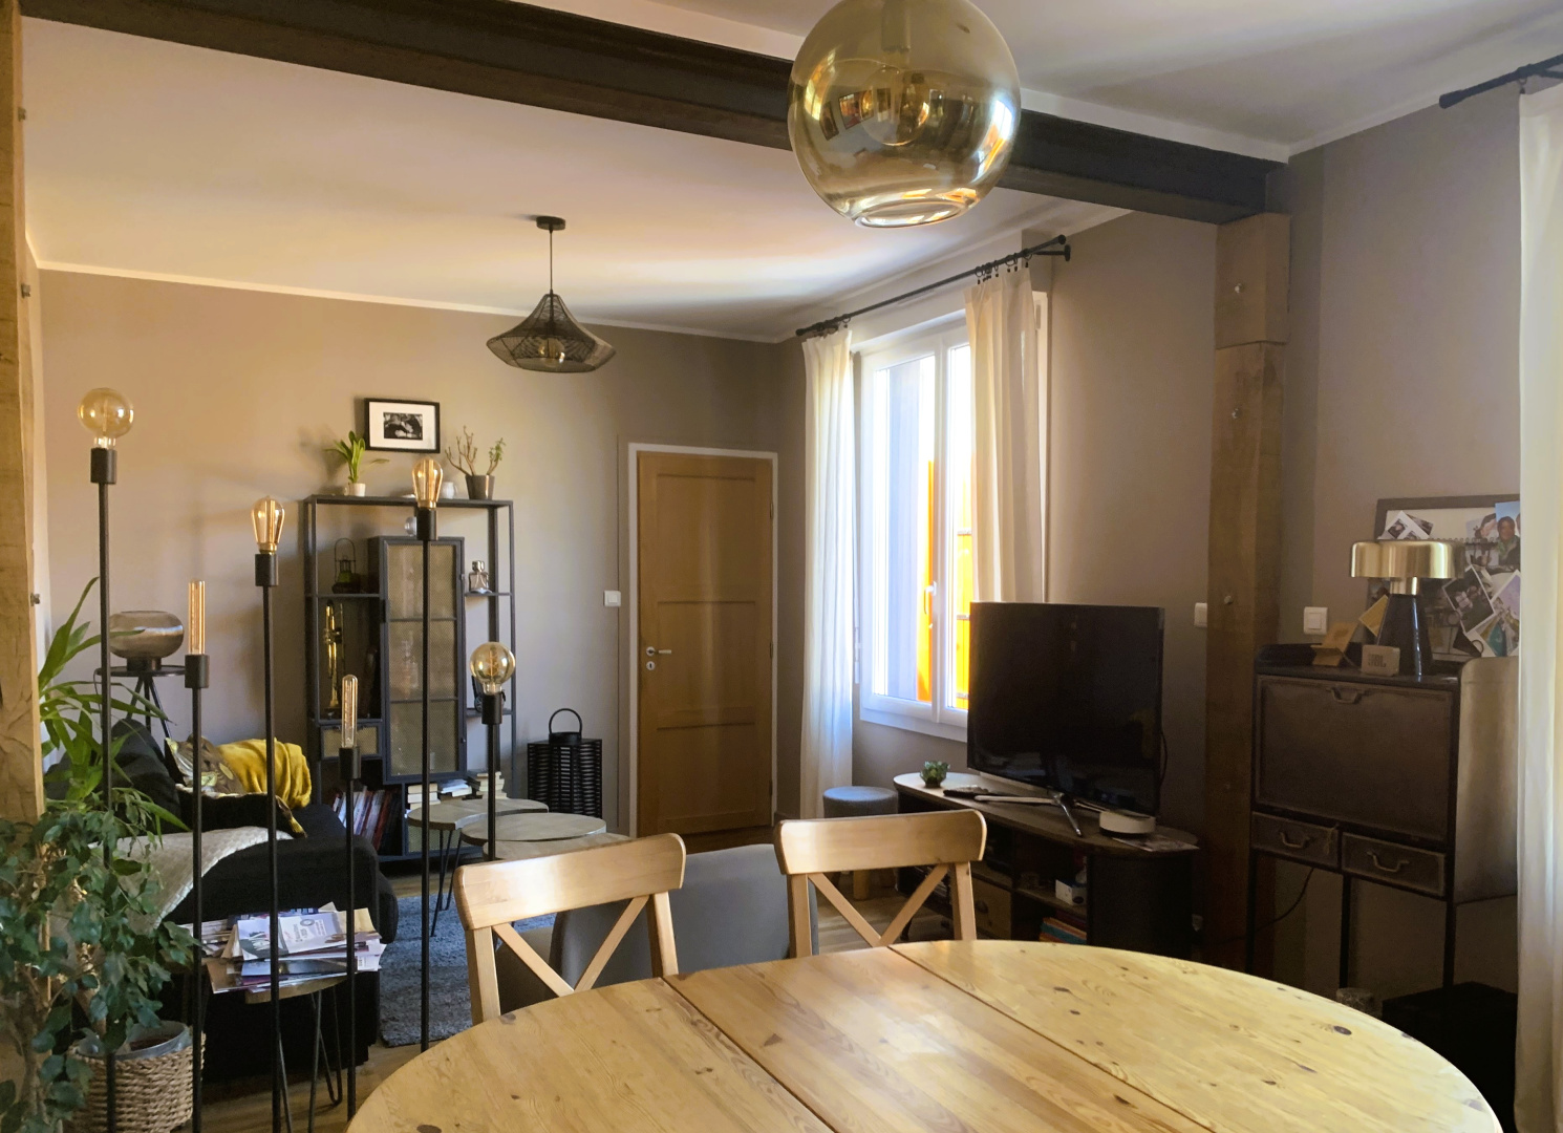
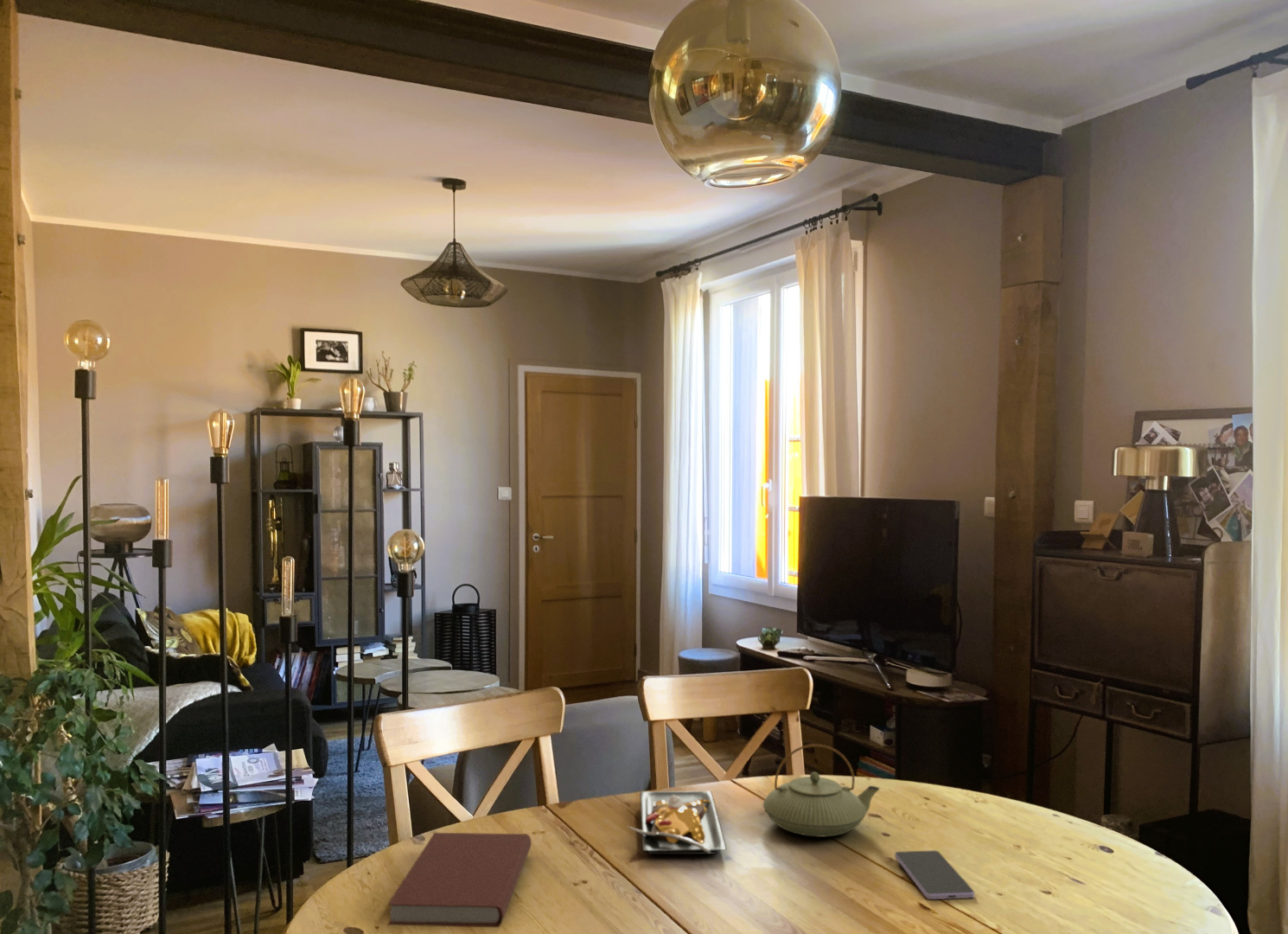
+ book (465, 875)
+ teapot (821, 784)
+ smartphone (933, 873)
+ plate (672, 813)
